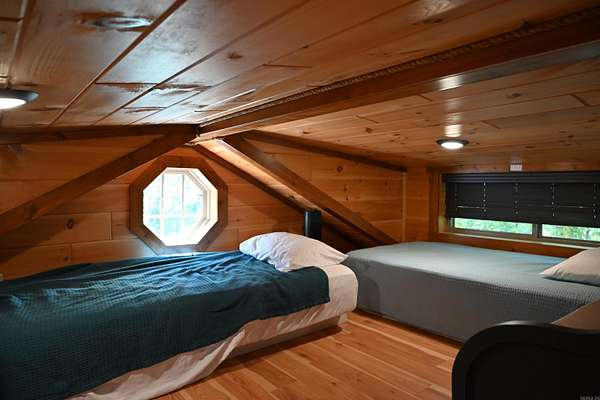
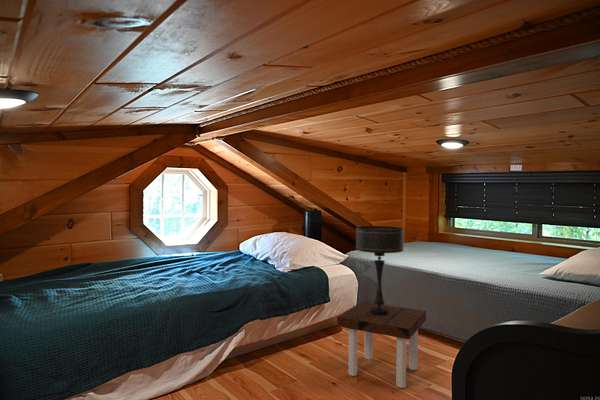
+ side table (382, 334)
+ table lamp (379, 270)
